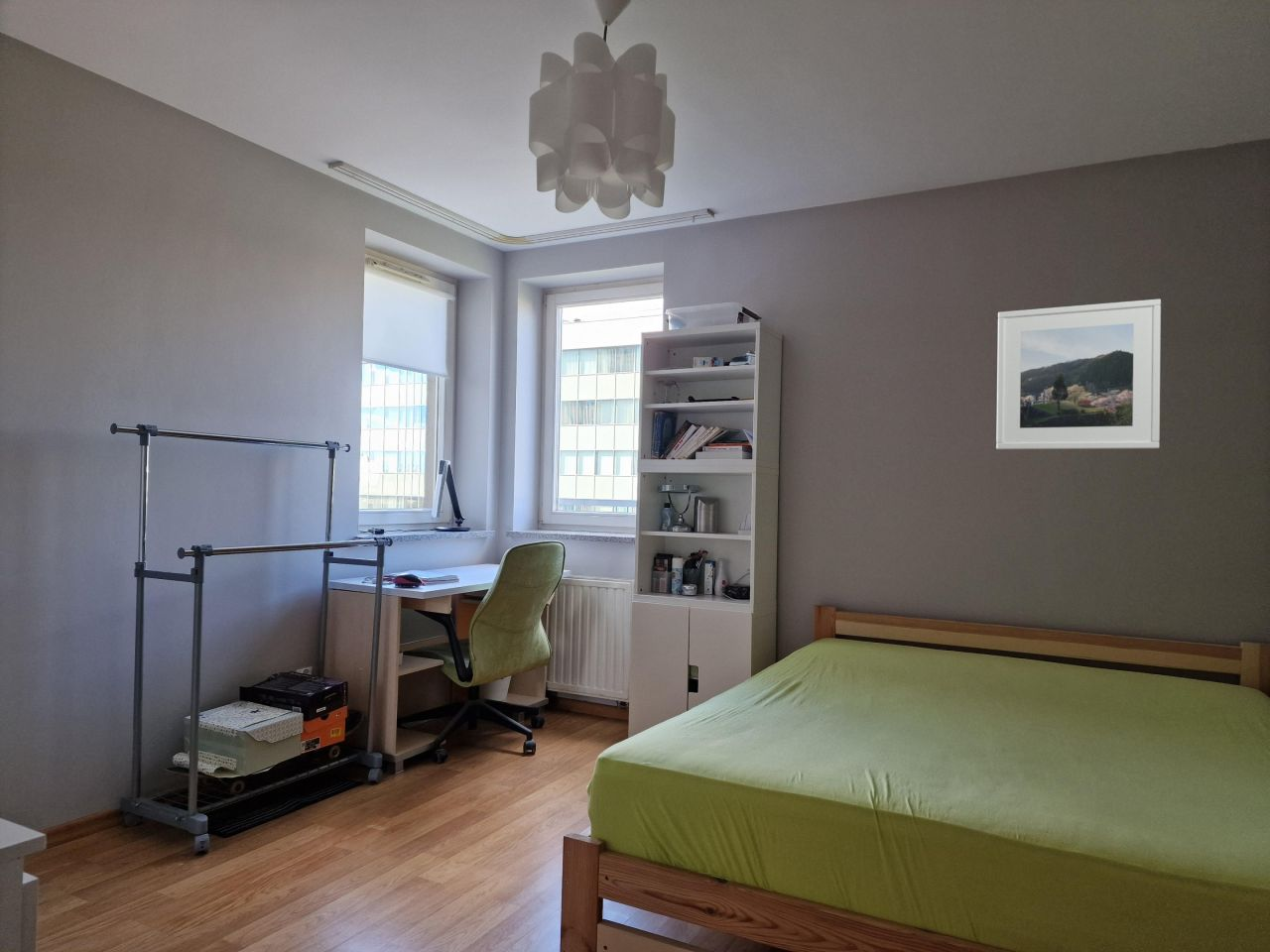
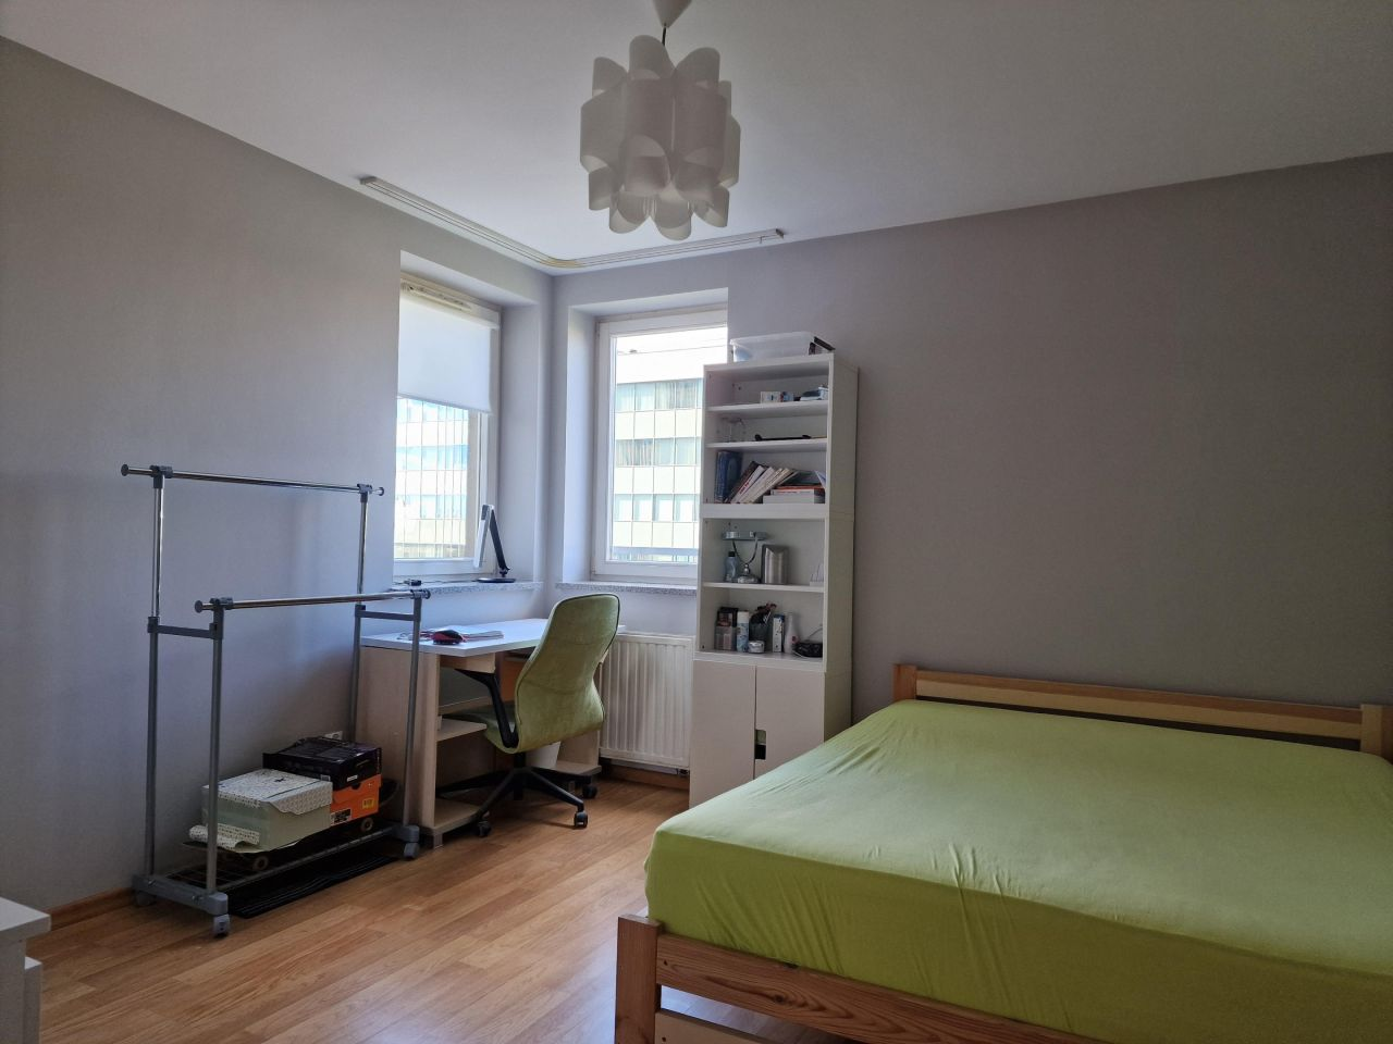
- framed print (1075, 377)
